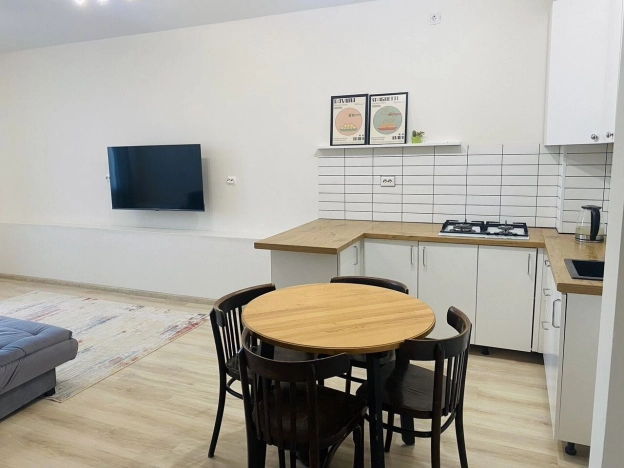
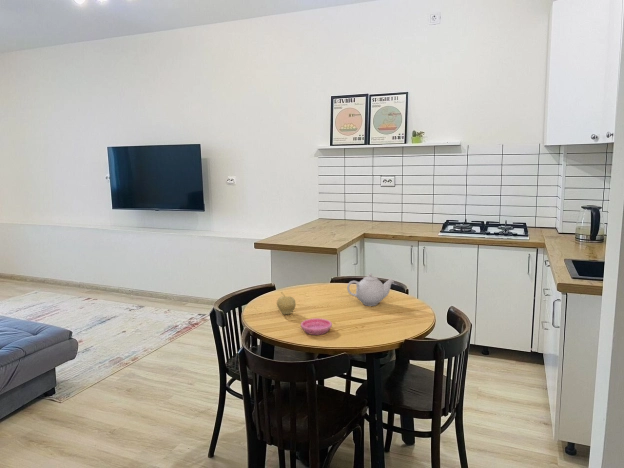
+ fruit (286, 303)
+ teapot (370, 288)
+ saucer (316, 327)
